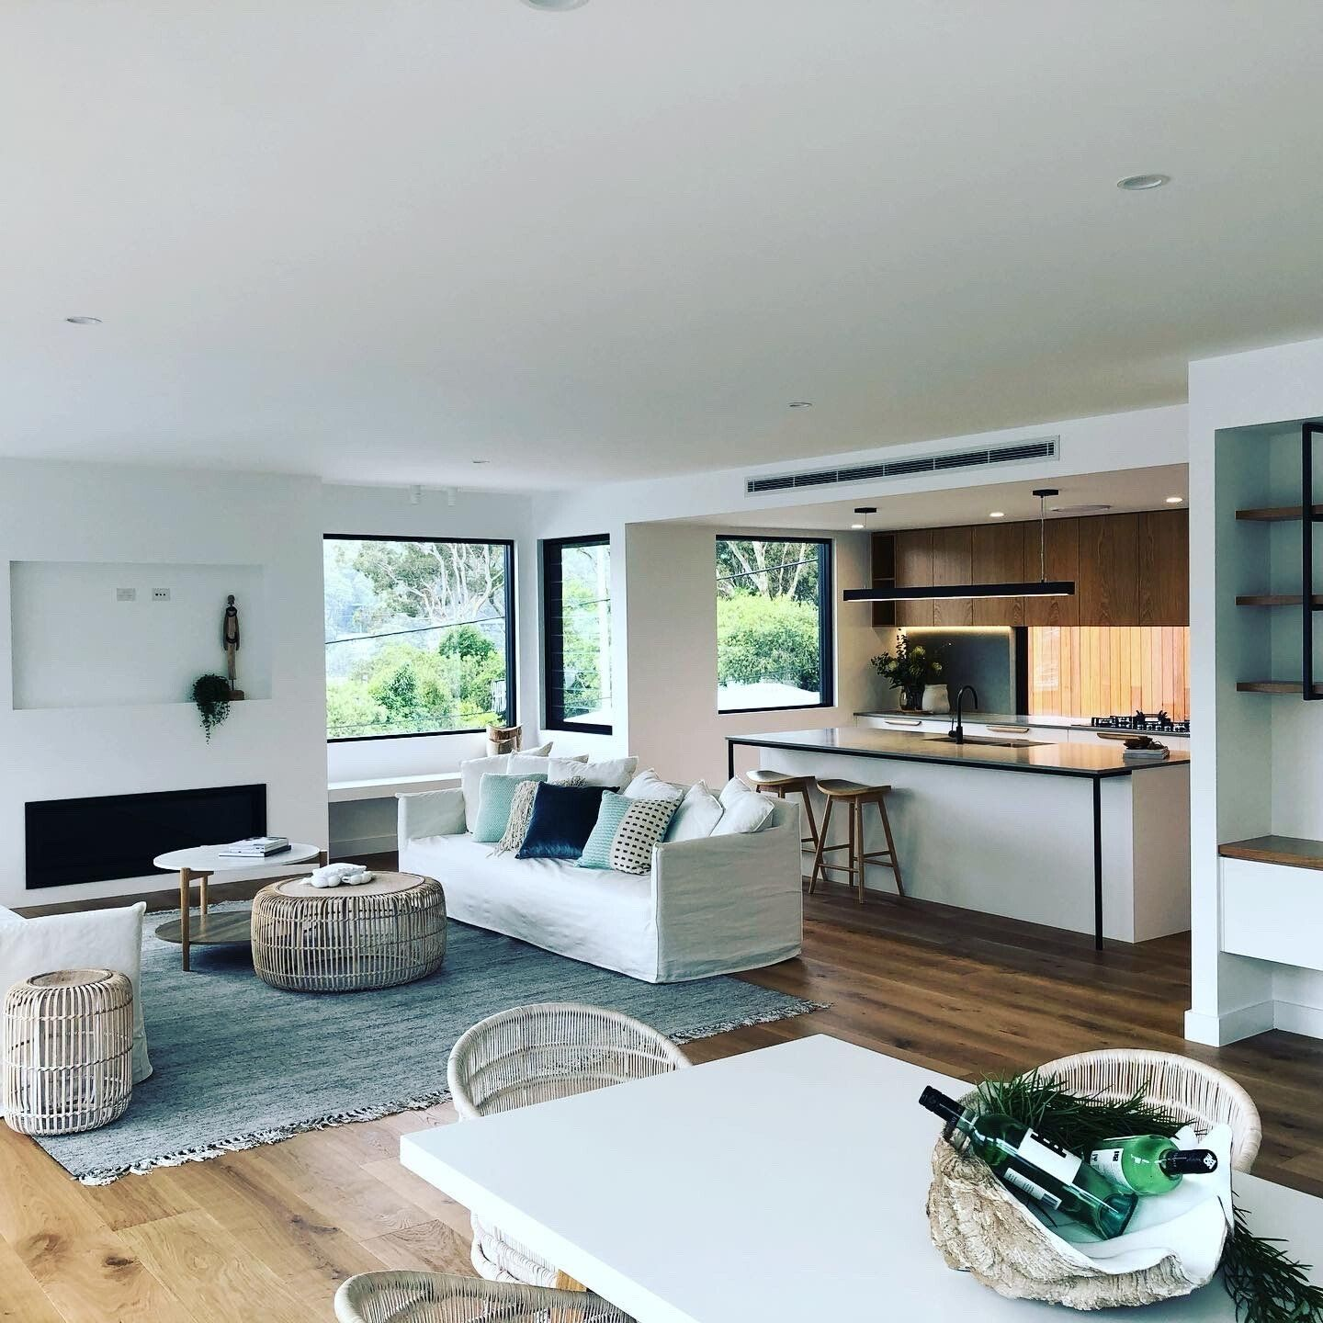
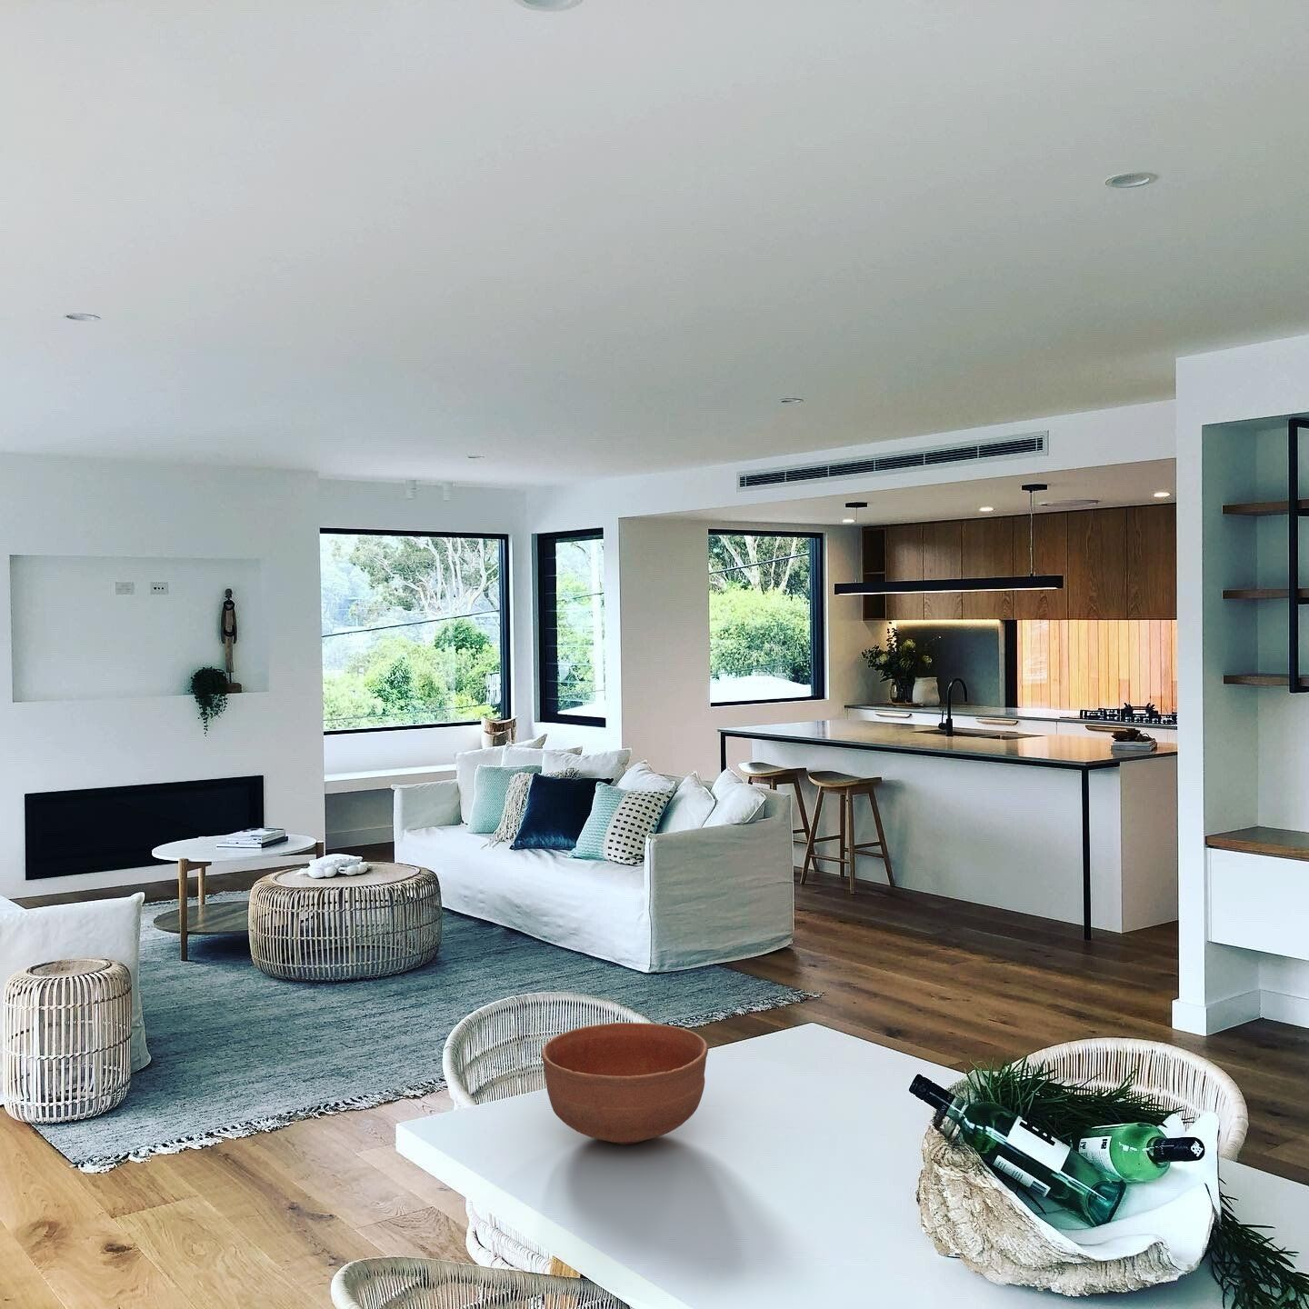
+ bowl (626, 1091)
